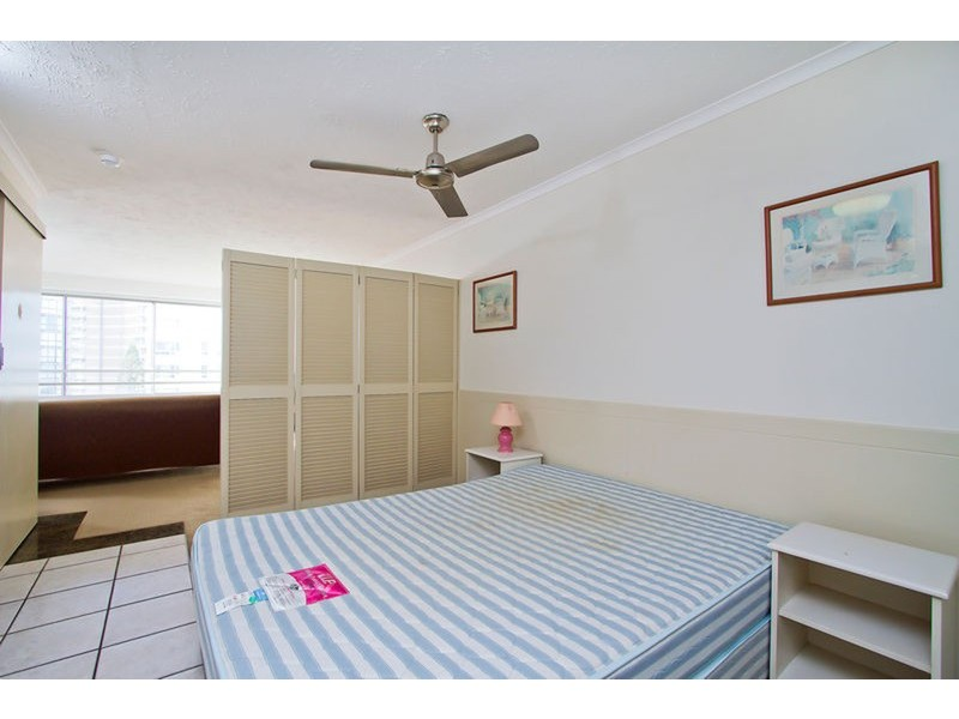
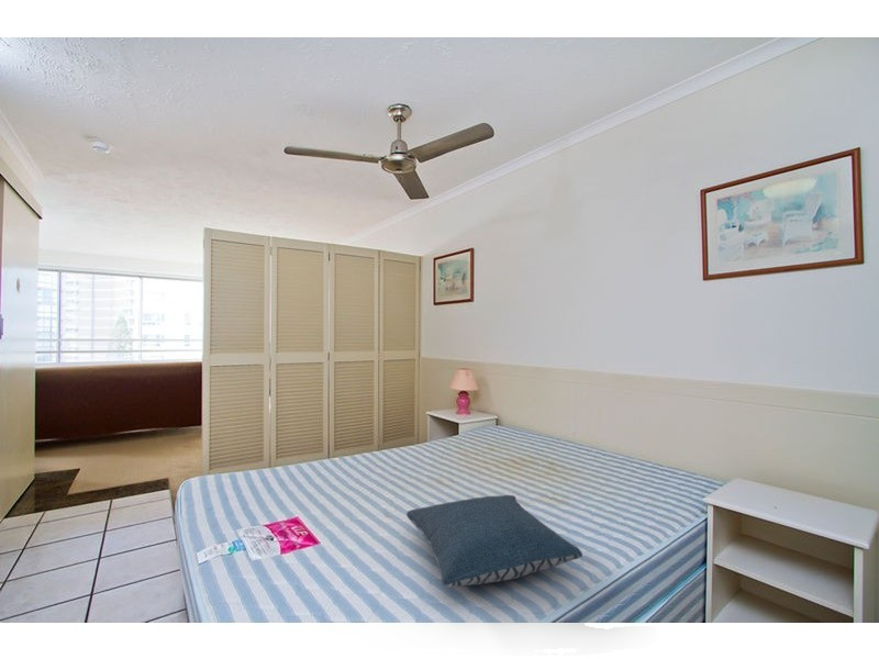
+ pillow (486, 533)
